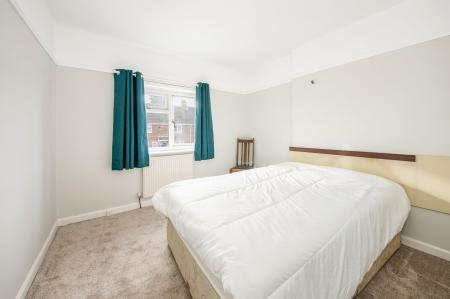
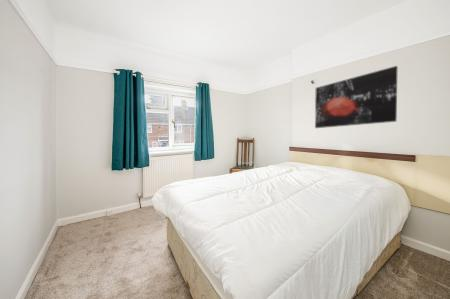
+ wall art (349, 102)
